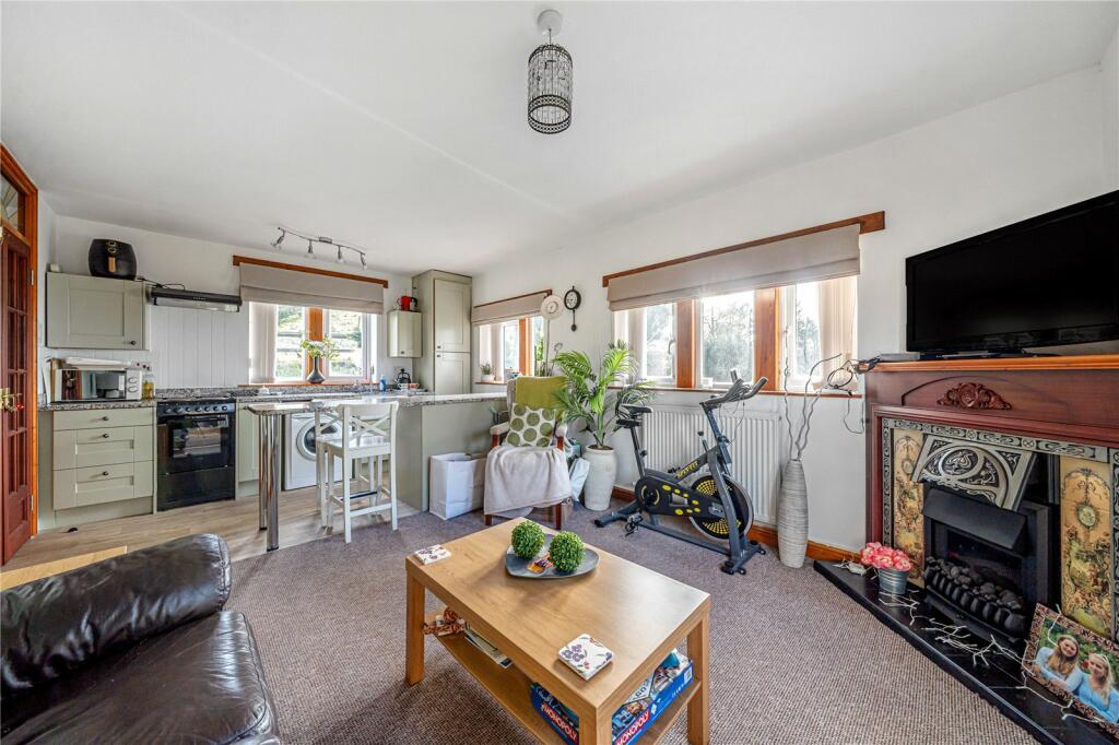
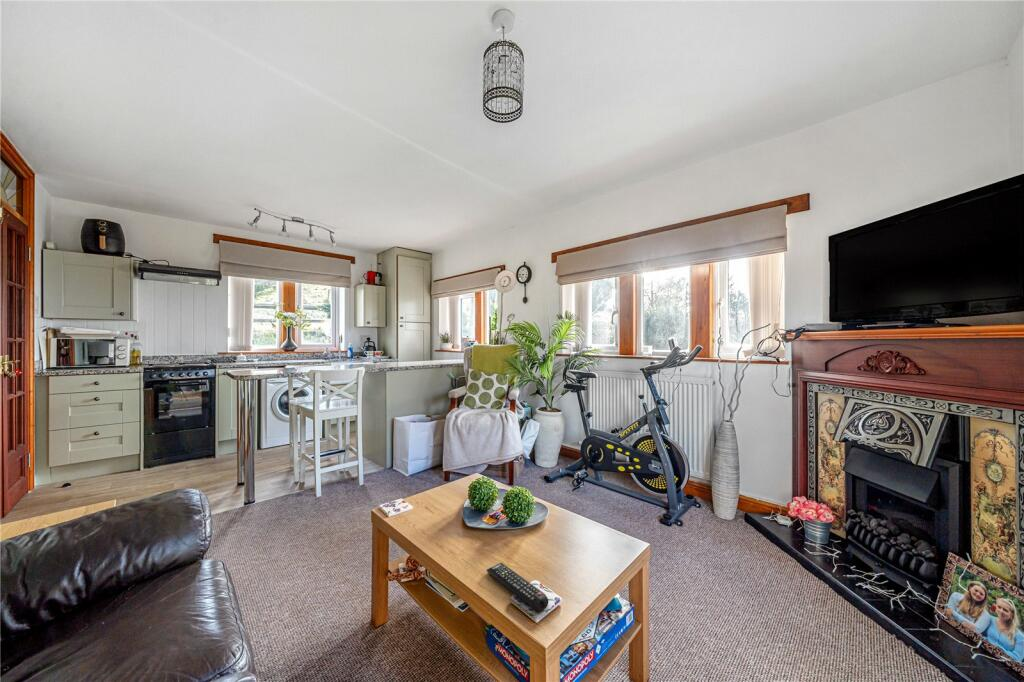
+ remote control (515, 584)
